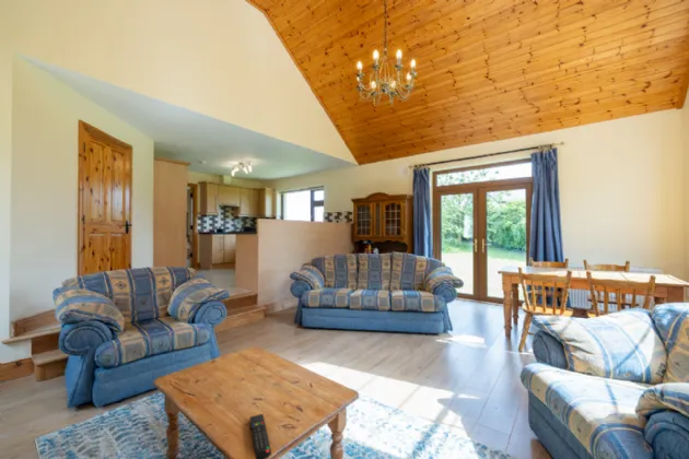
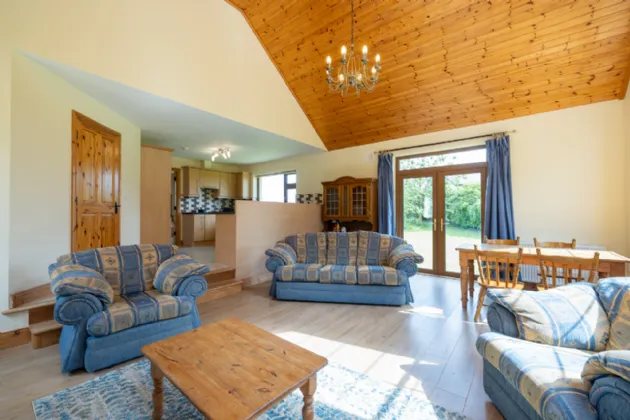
- remote control (259, 435)
